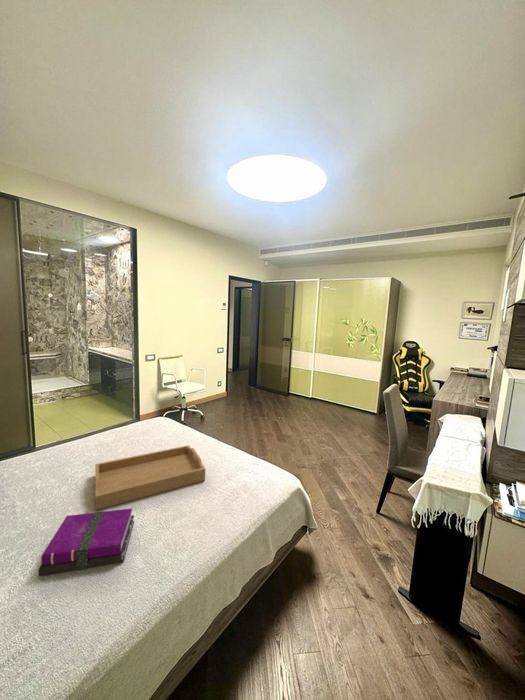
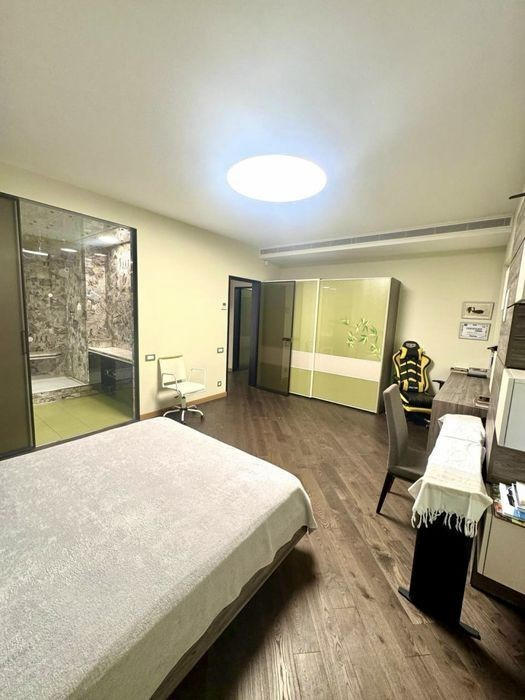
- hardback book (92, 537)
- serving tray (150, 470)
